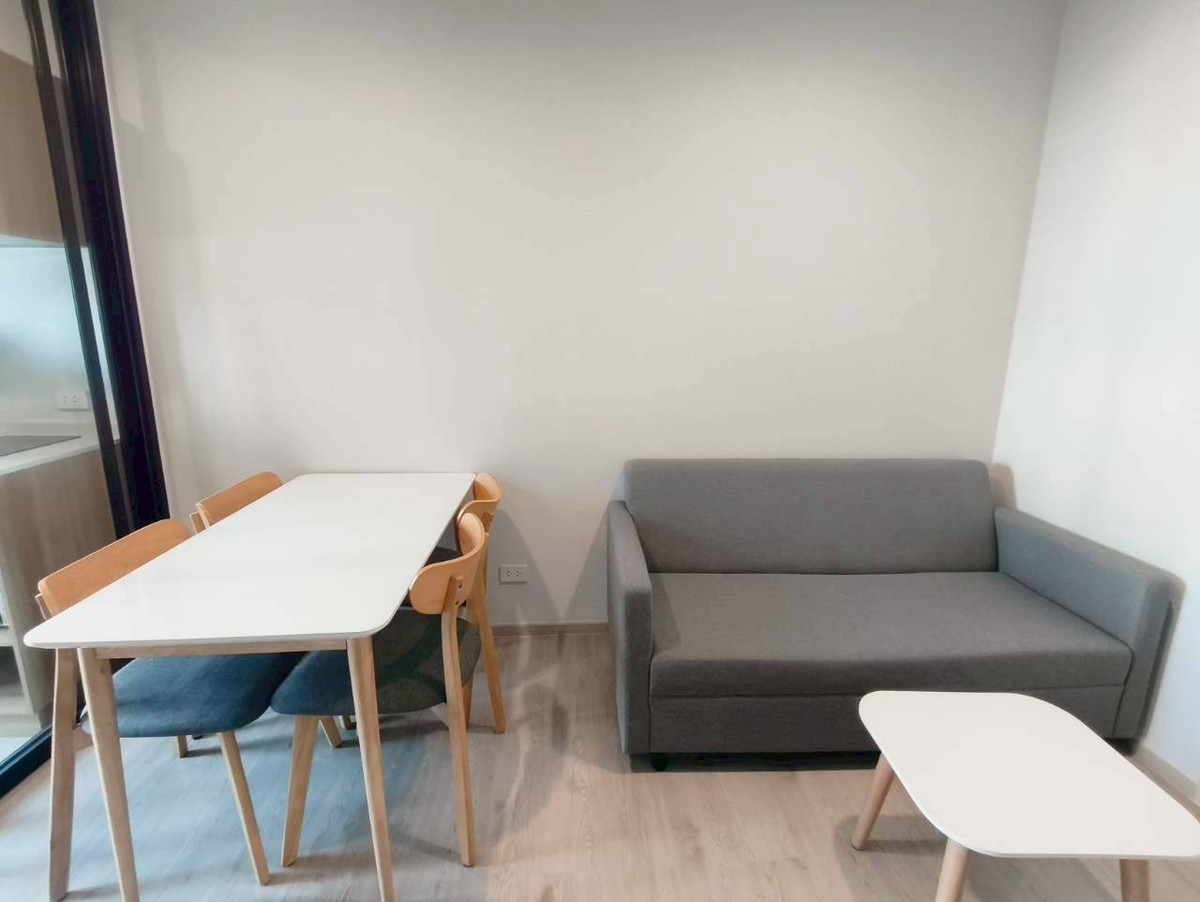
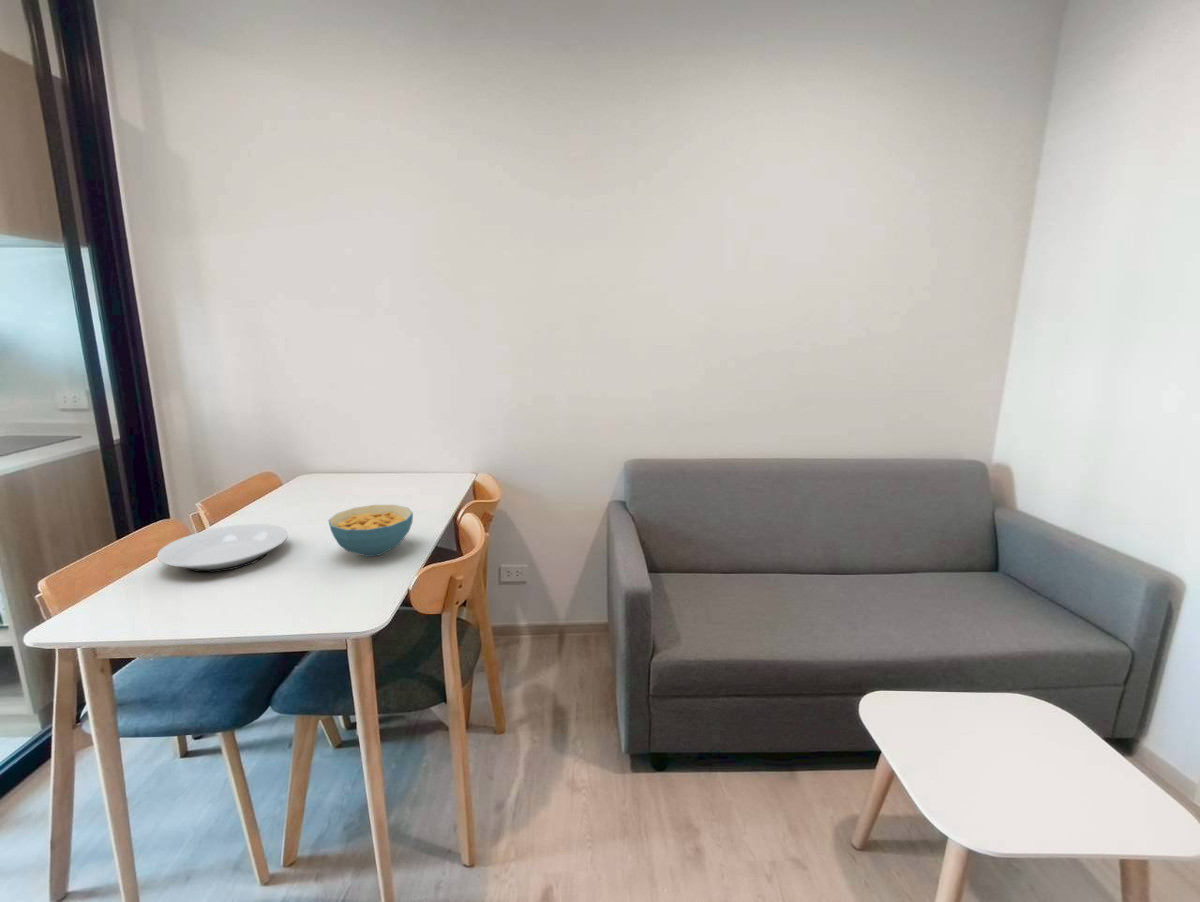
+ cereal bowl (373, 534)
+ plate (227, 550)
